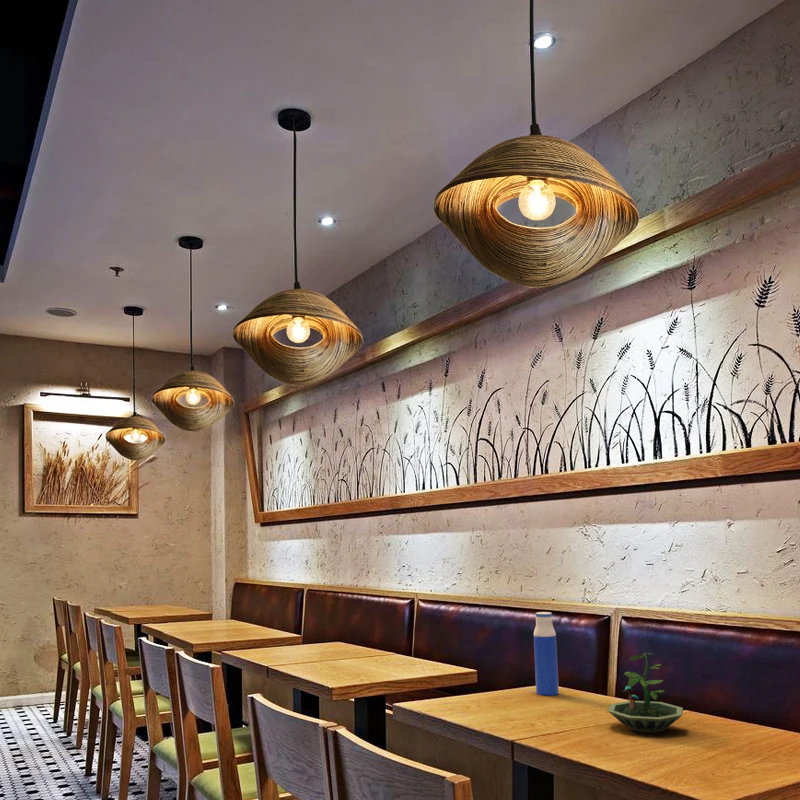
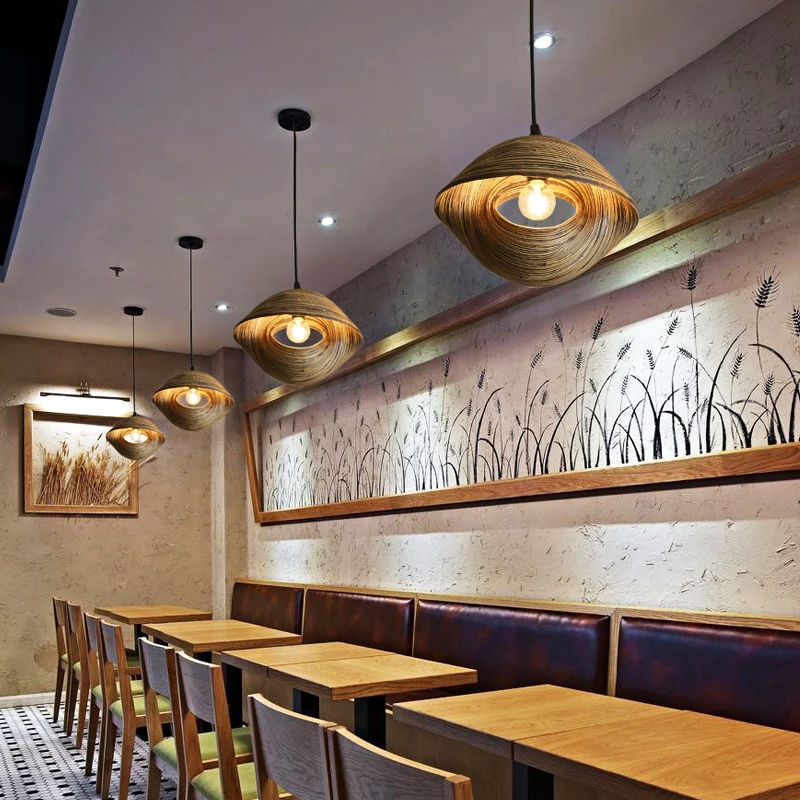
- terrarium (645, 667)
- water bottle (545, 653)
